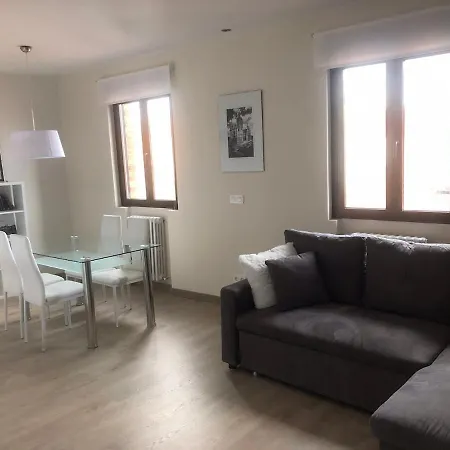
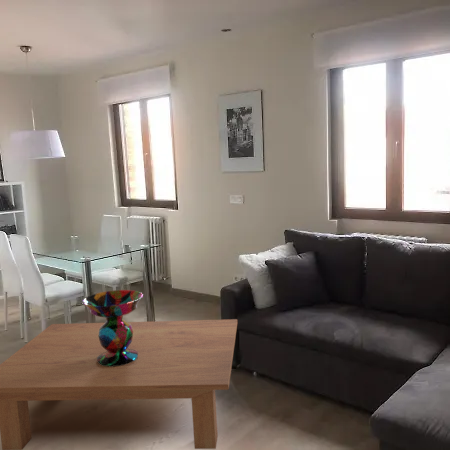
+ decorative bowl (115, 327)
+ coffee table (126, 379)
